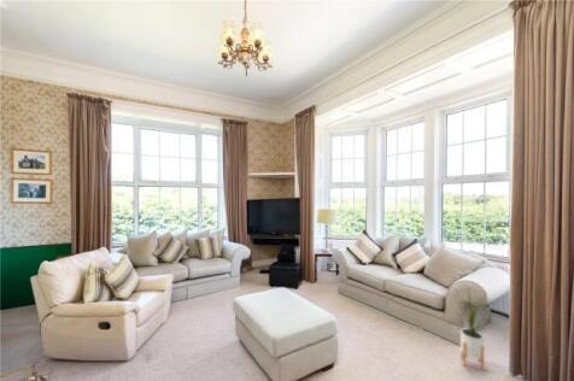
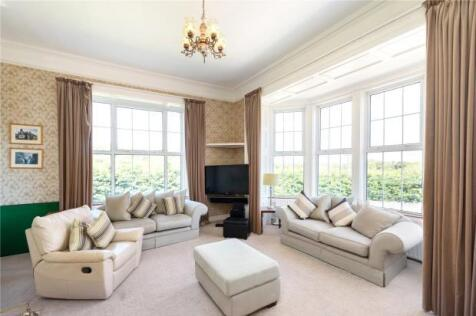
- house plant (473, 324)
